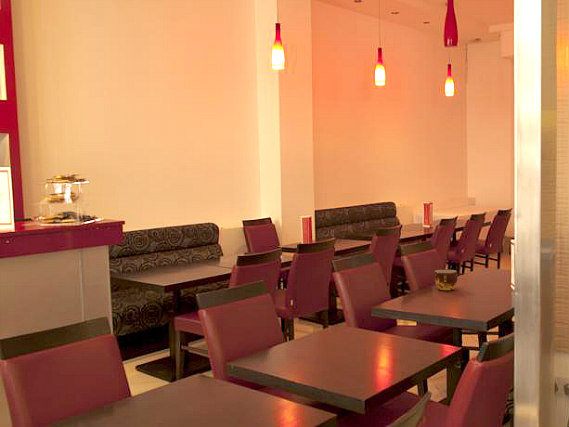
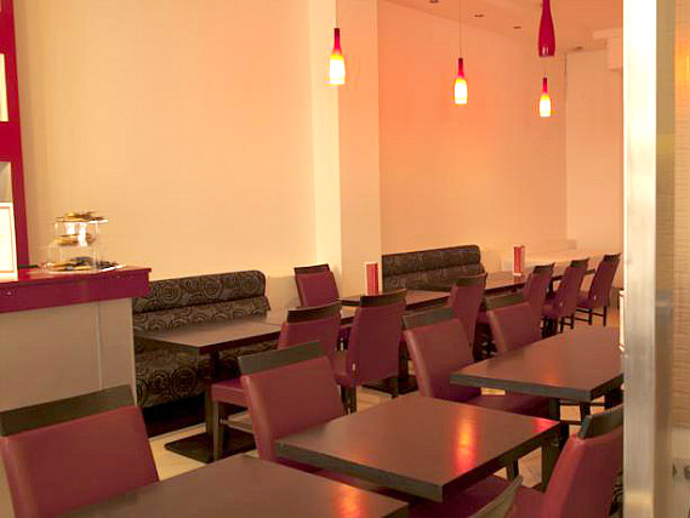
- cup (446, 280)
